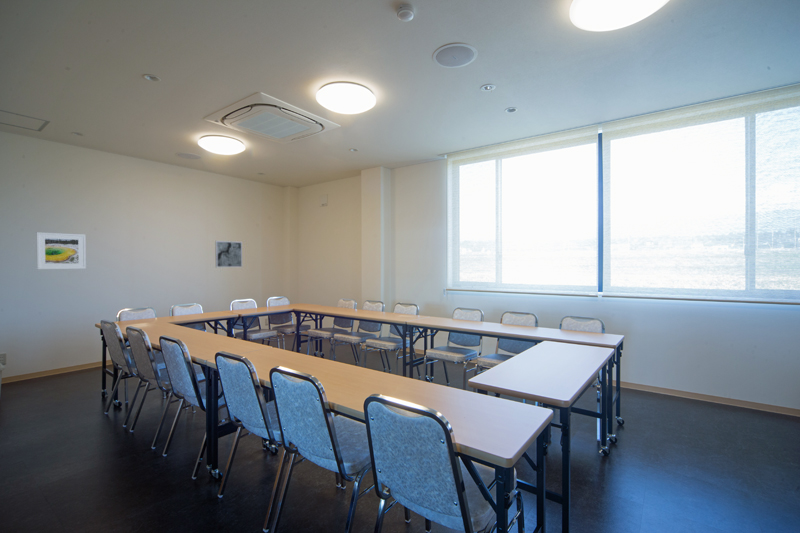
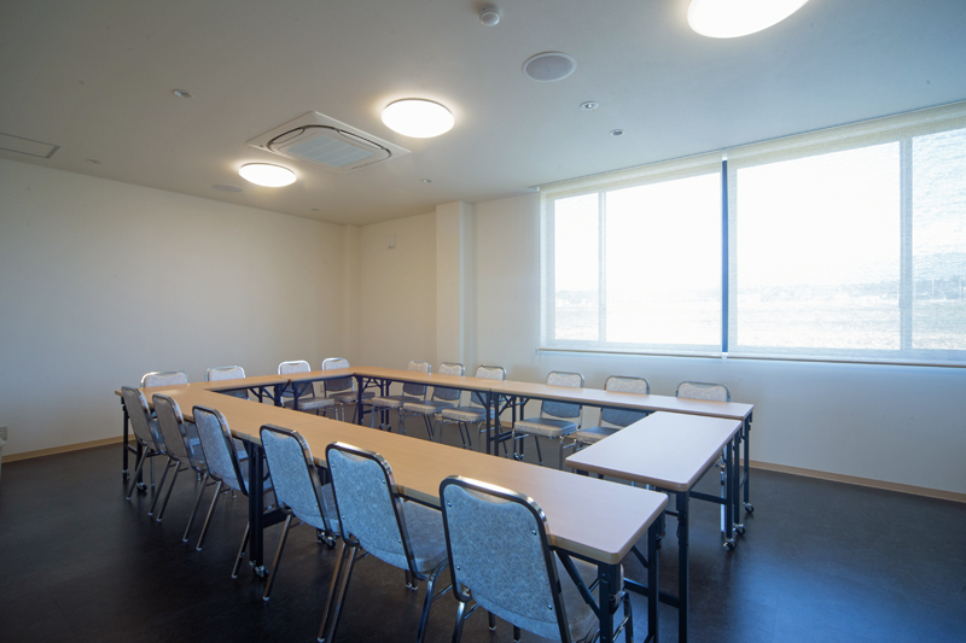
- wall art (229, 254)
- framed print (62, 251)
